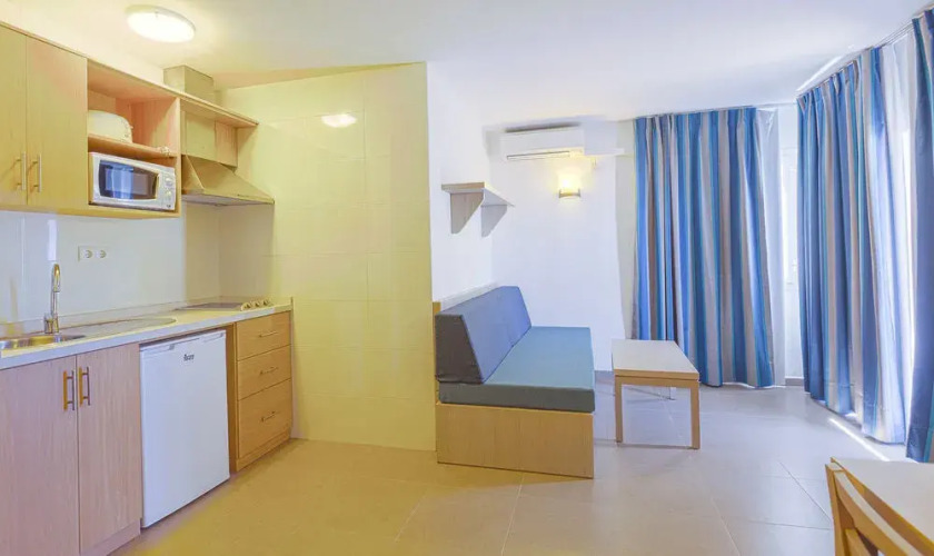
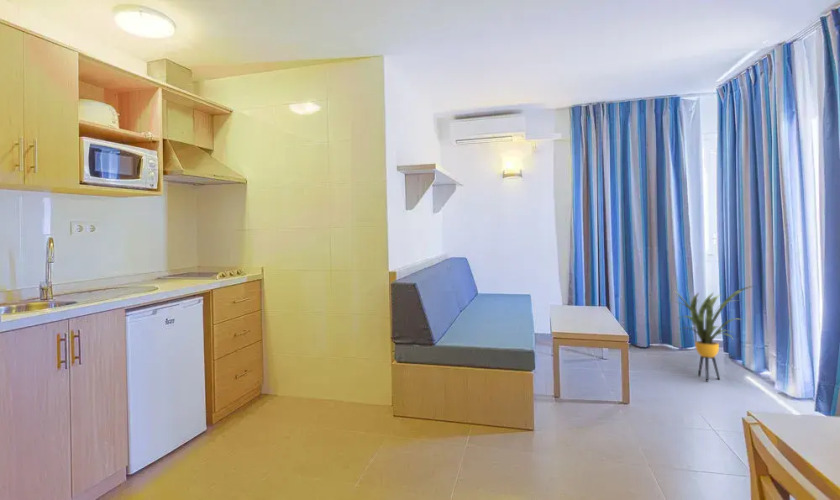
+ house plant (712, 332)
